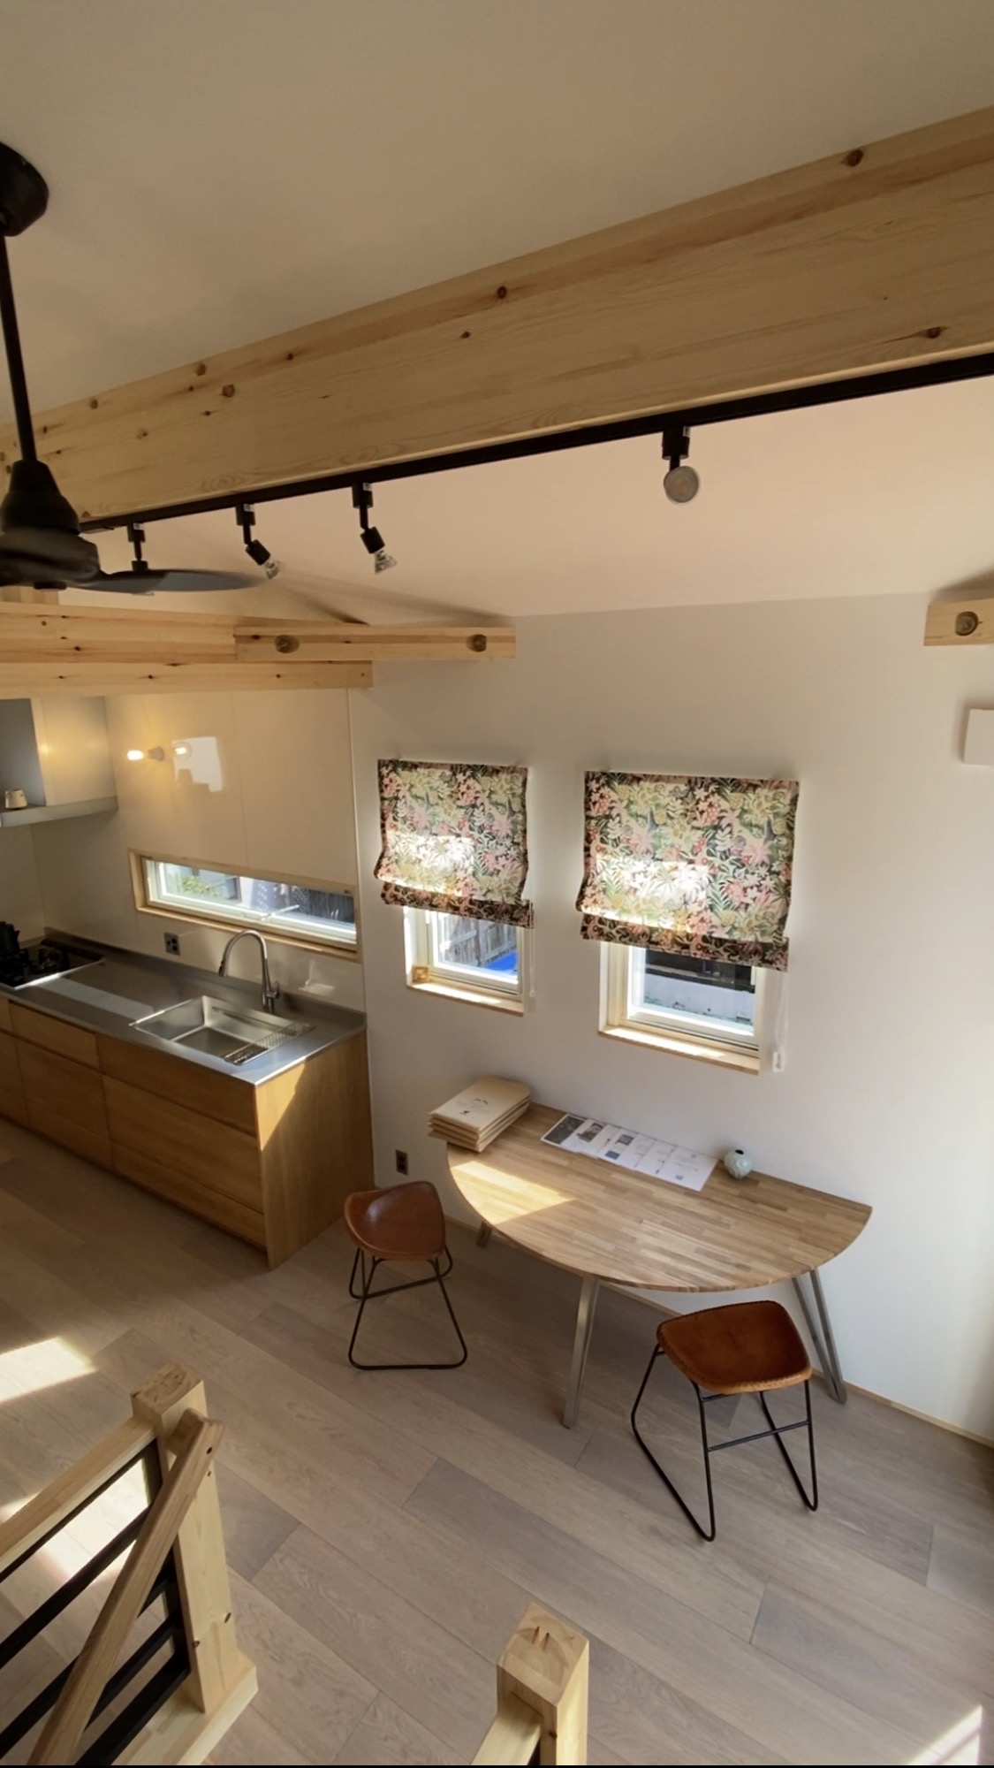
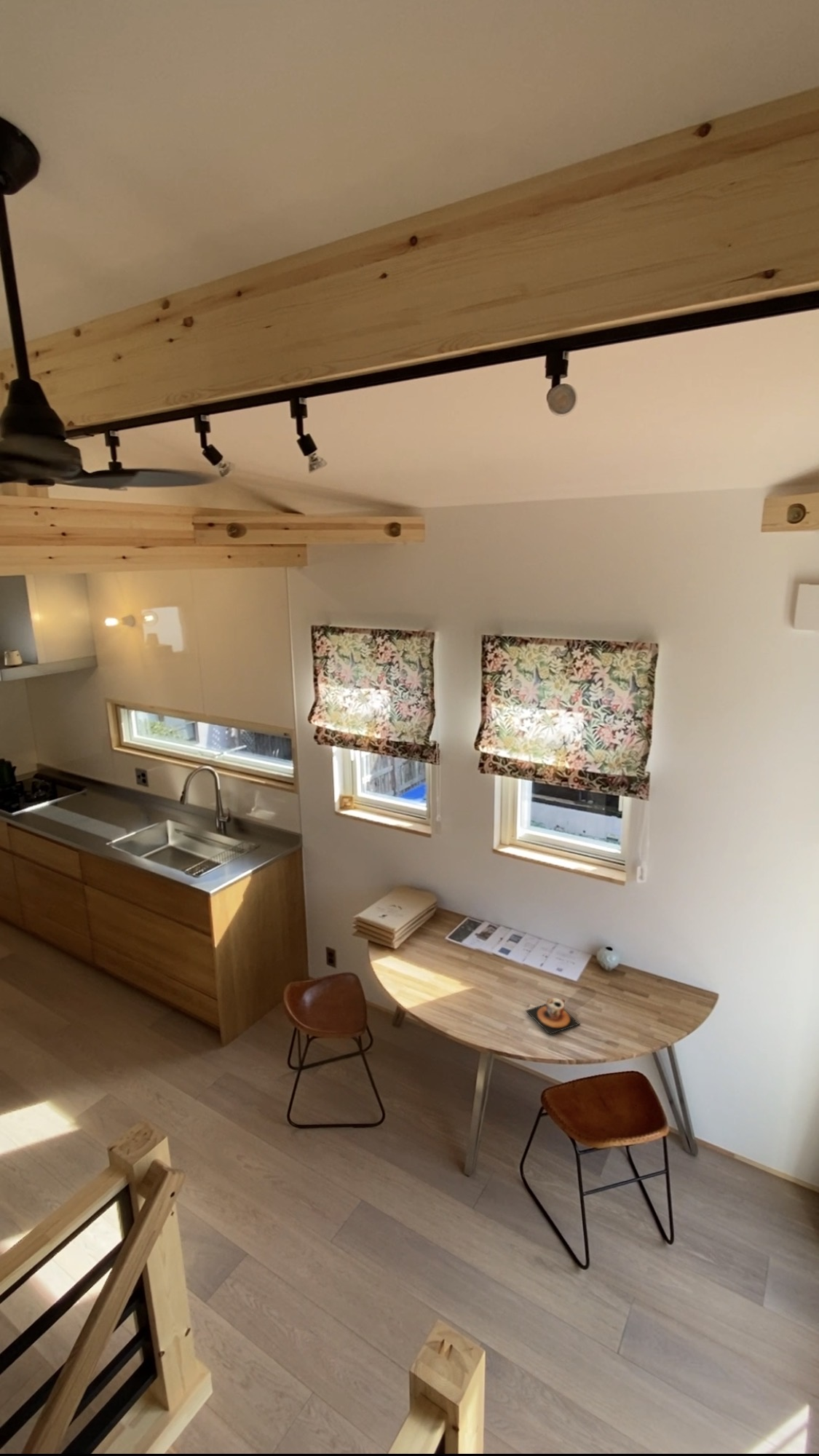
+ teacup (552, 1010)
